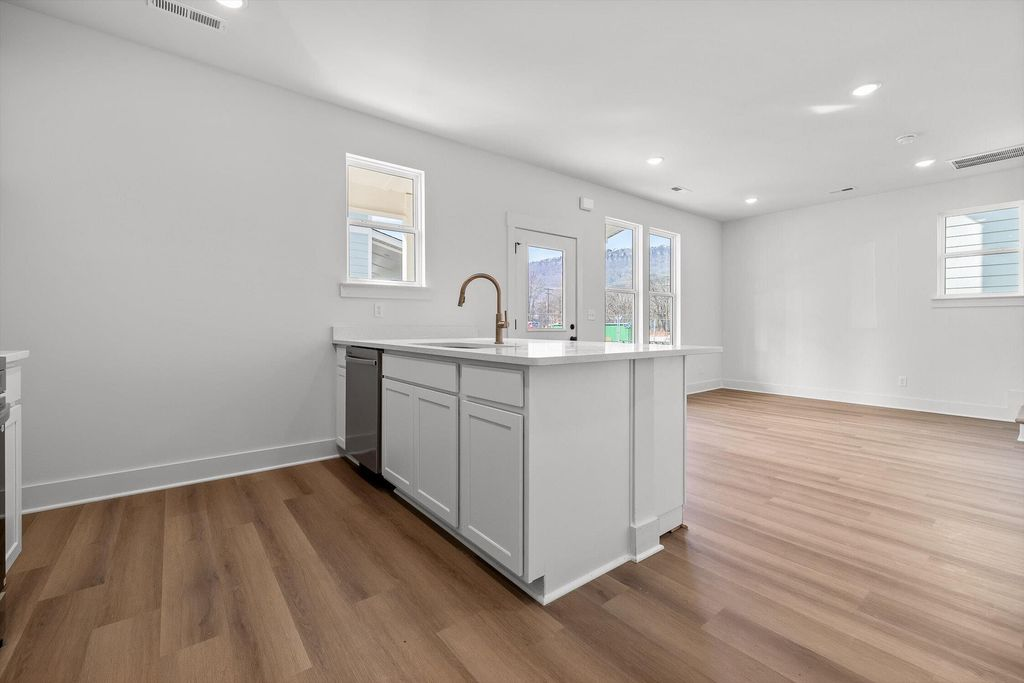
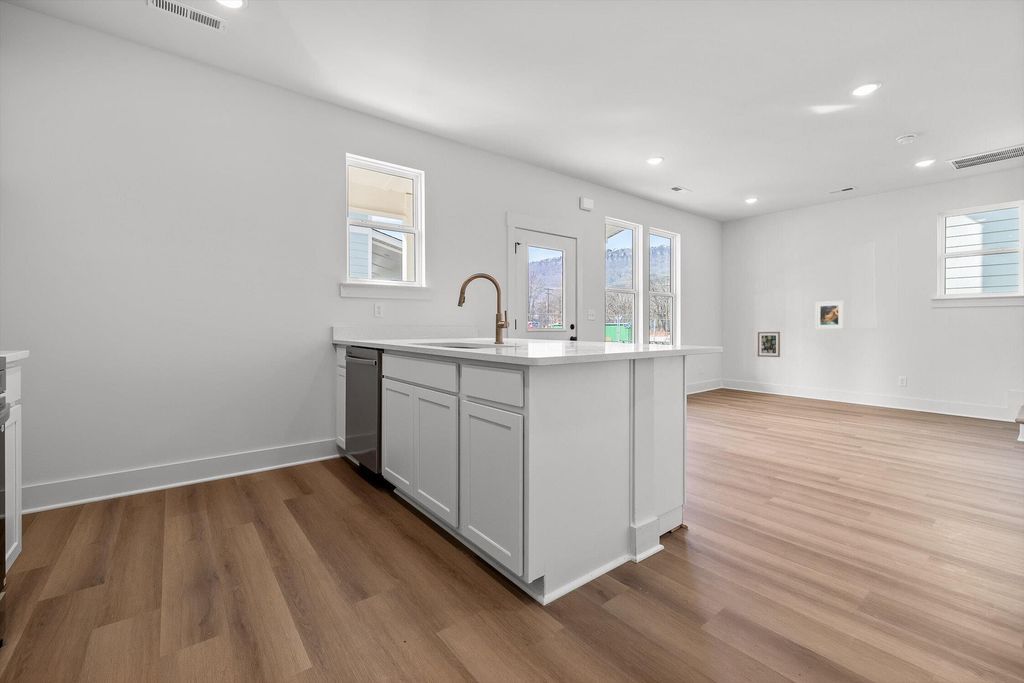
+ wall art (768, 344)
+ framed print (829, 315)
